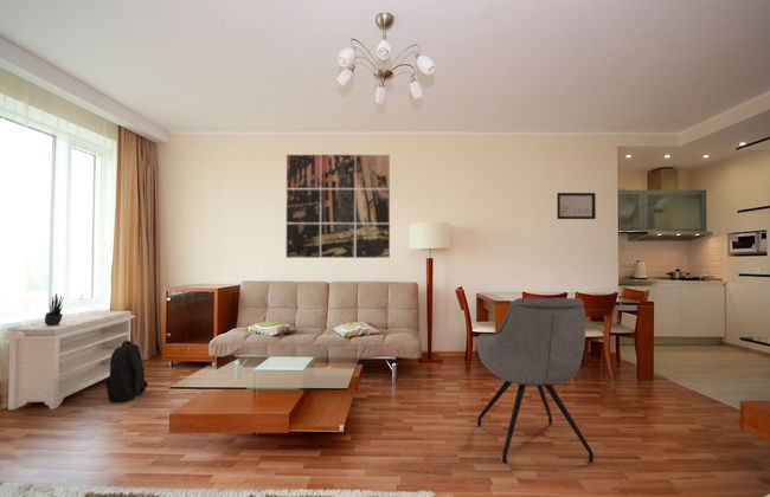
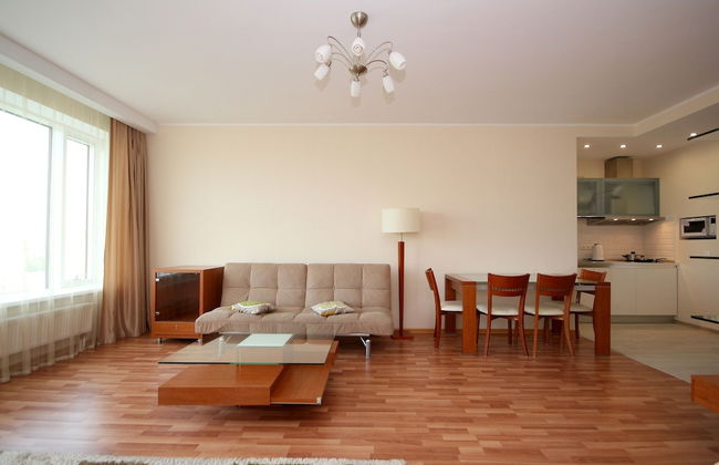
- wall art (576, 206)
- wall art (338, 206)
- chair (531, 368)
- backpack (126, 368)
- bench (78, 353)
- potted plant (54, 308)
